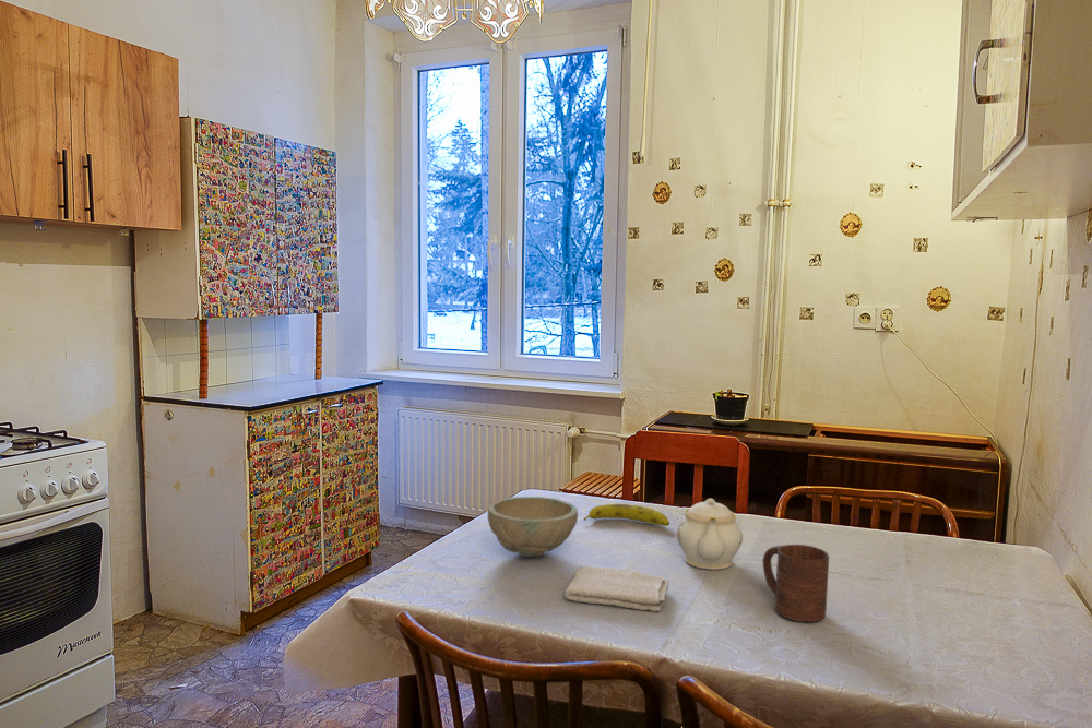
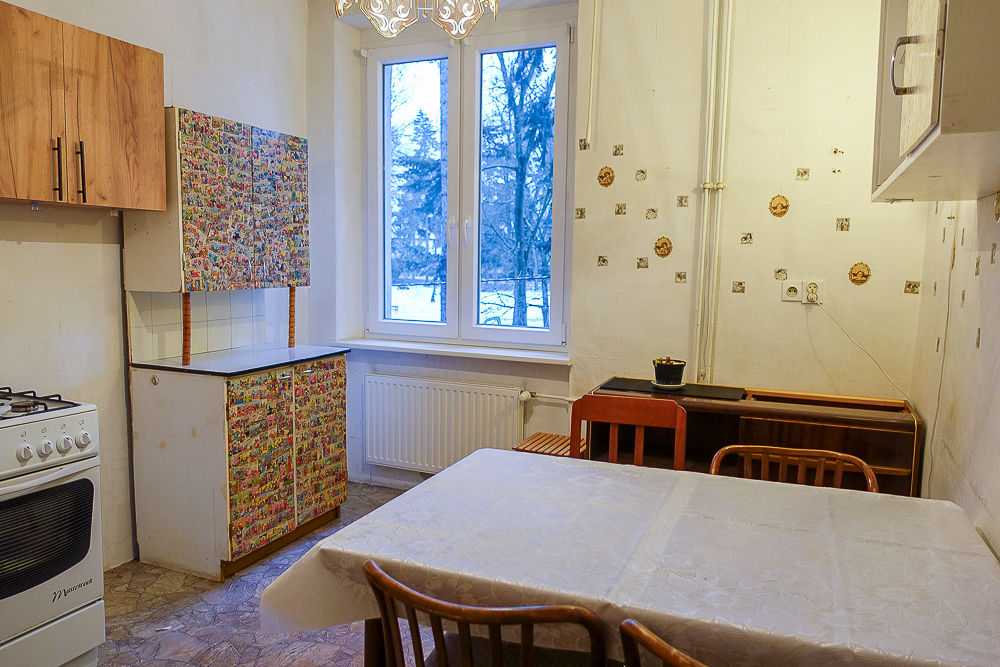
- washcloth (617, 587)
- teapot (709, 529)
- cup (794, 581)
- bowl (531, 530)
- fruit (629, 515)
